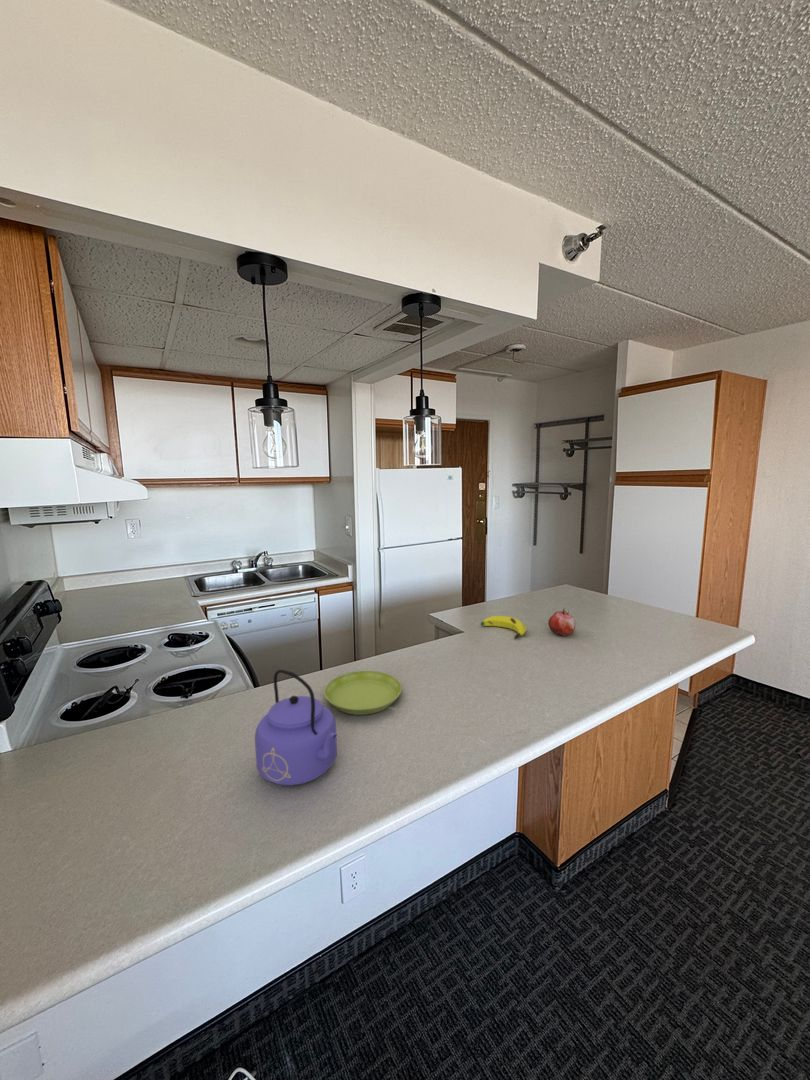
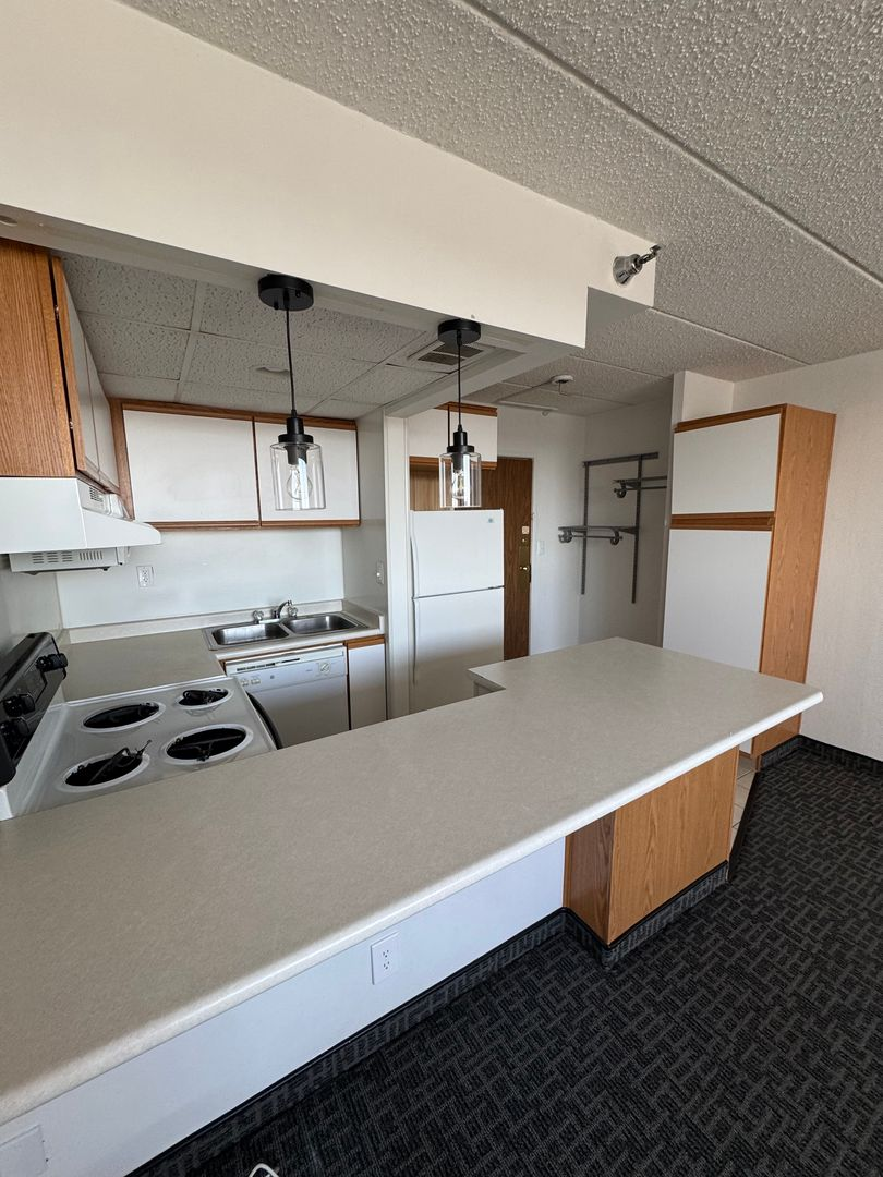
- banana (502, 625)
- saucer (363, 693)
- fruit (562, 620)
- kettle (302, 725)
